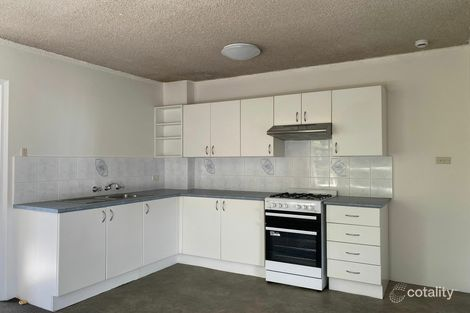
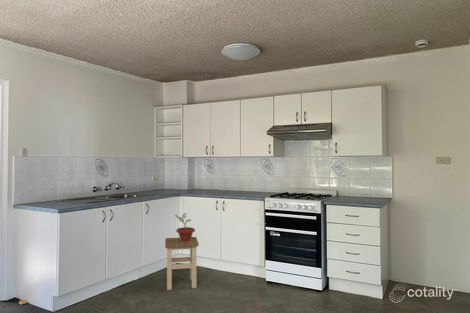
+ stool (181, 261)
+ potted plant (185, 226)
